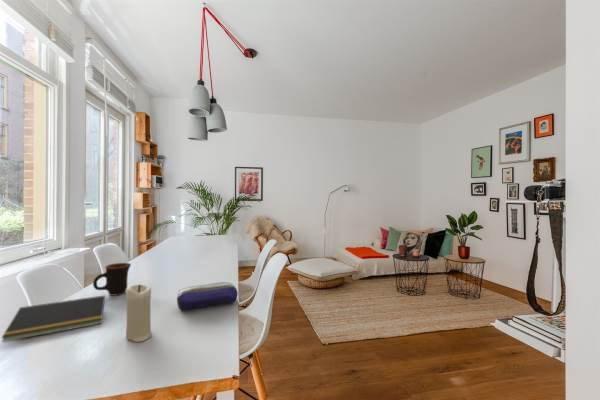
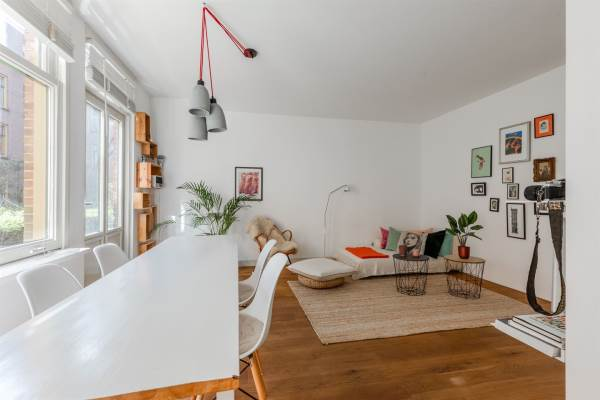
- notepad (60, 315)
- candle (139, 310)
- pencil case (208, 295)
- mug (112, 279)
